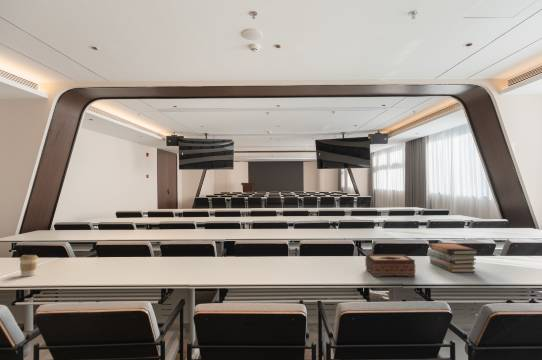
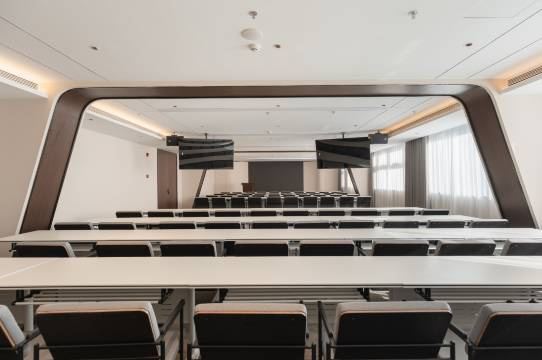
- coffee cup (28, 264)
- book stack (451, 256)
- tissue box (389, 265)
